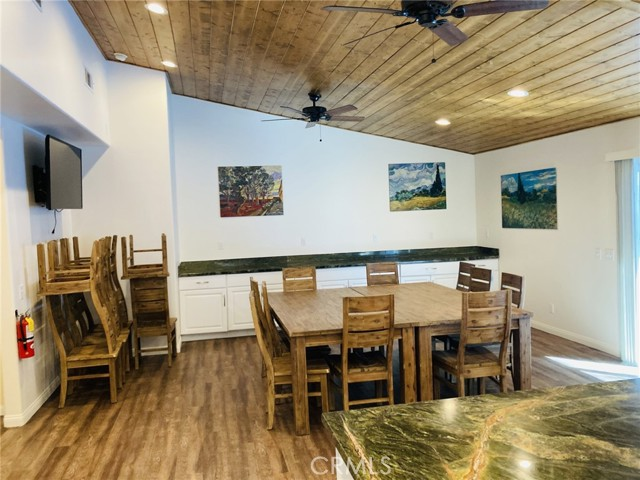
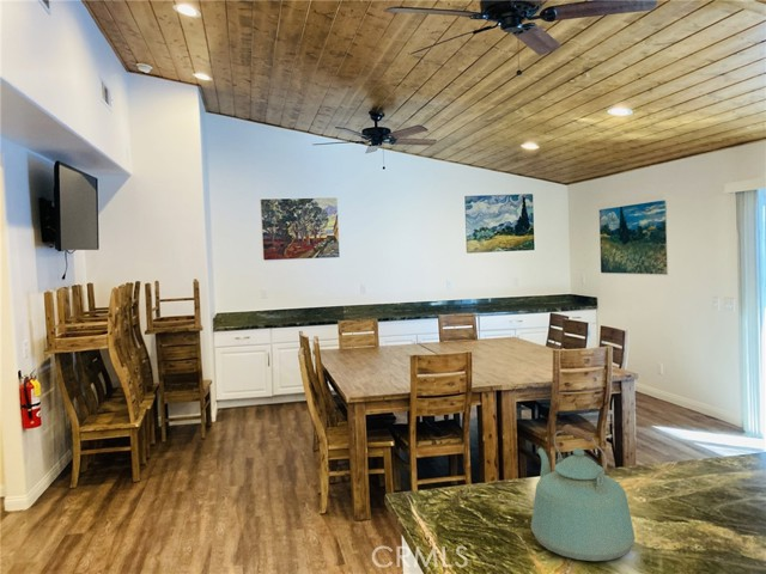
+ kettle (572, 481)
